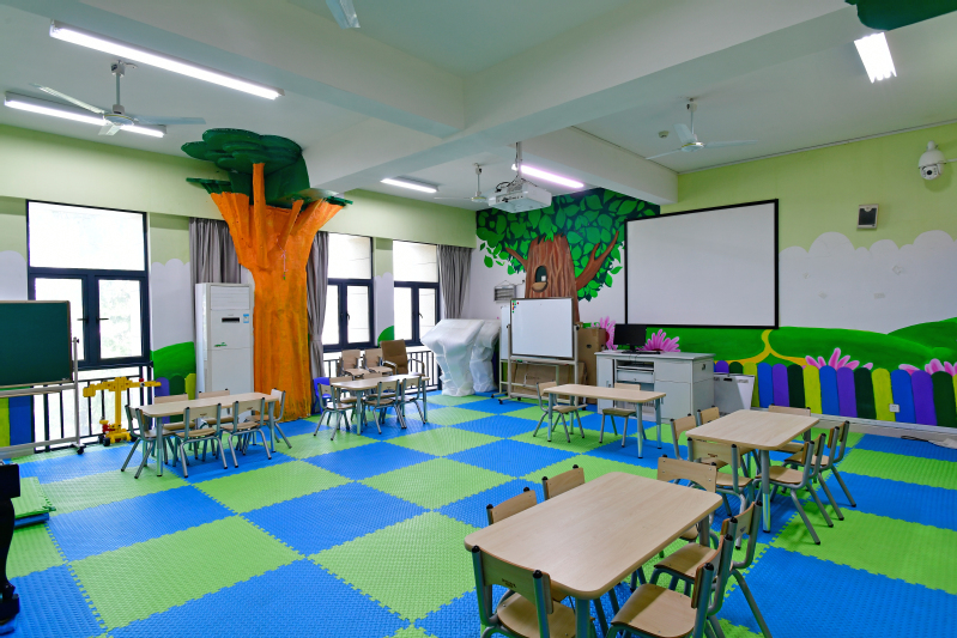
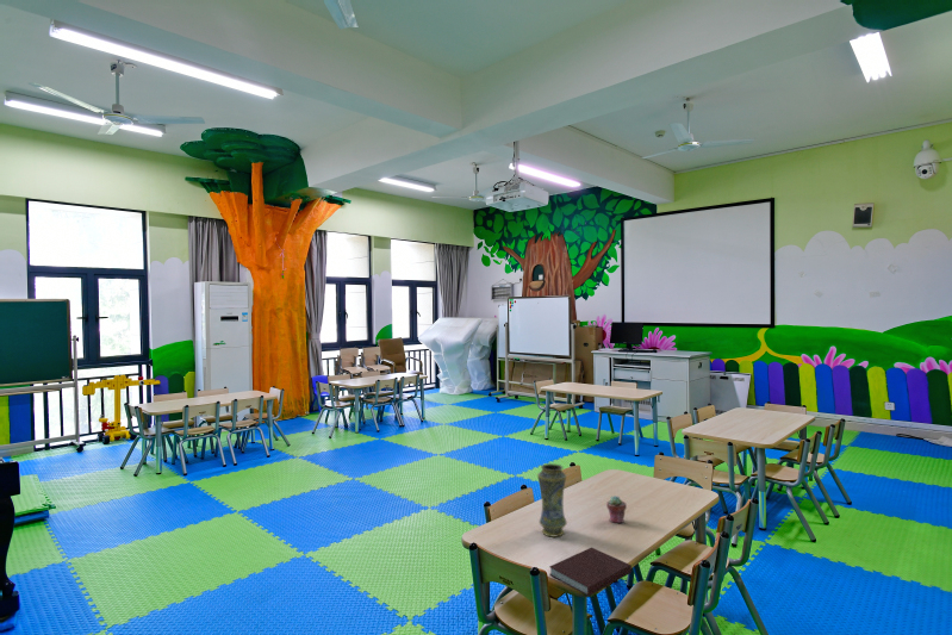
+ potted succulent (616, 508)
+ vase (552, 499)
+ notebook (590, 569)
